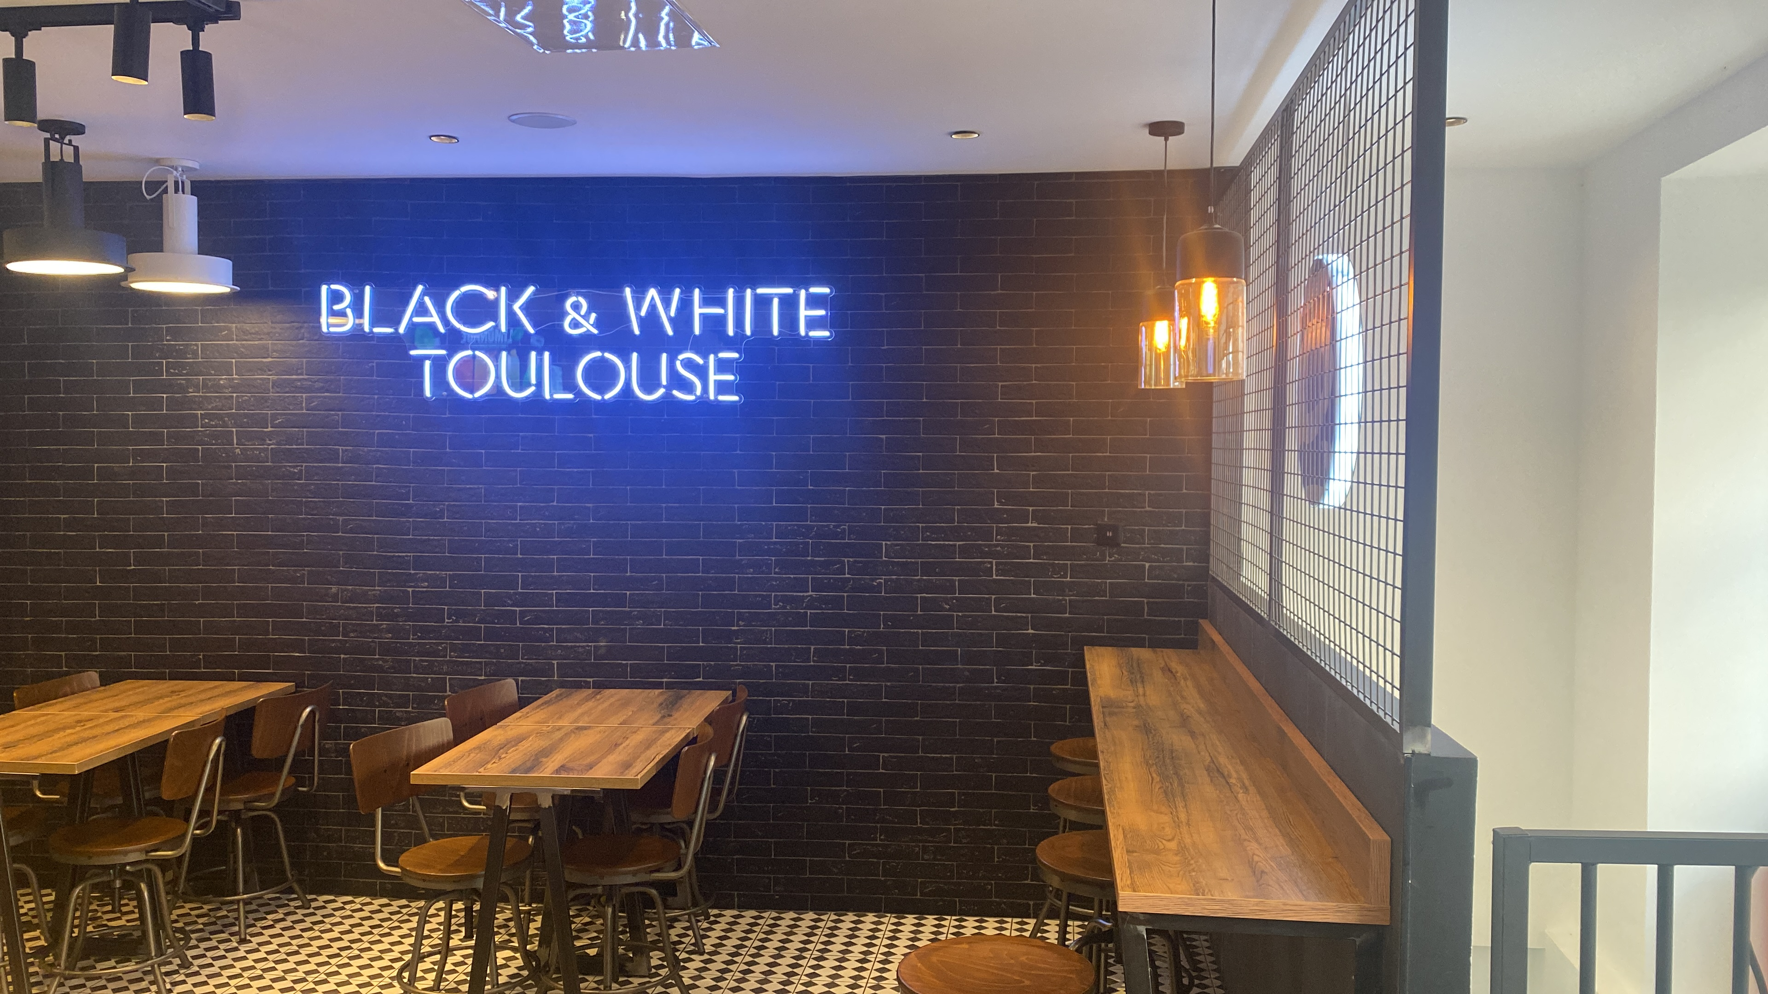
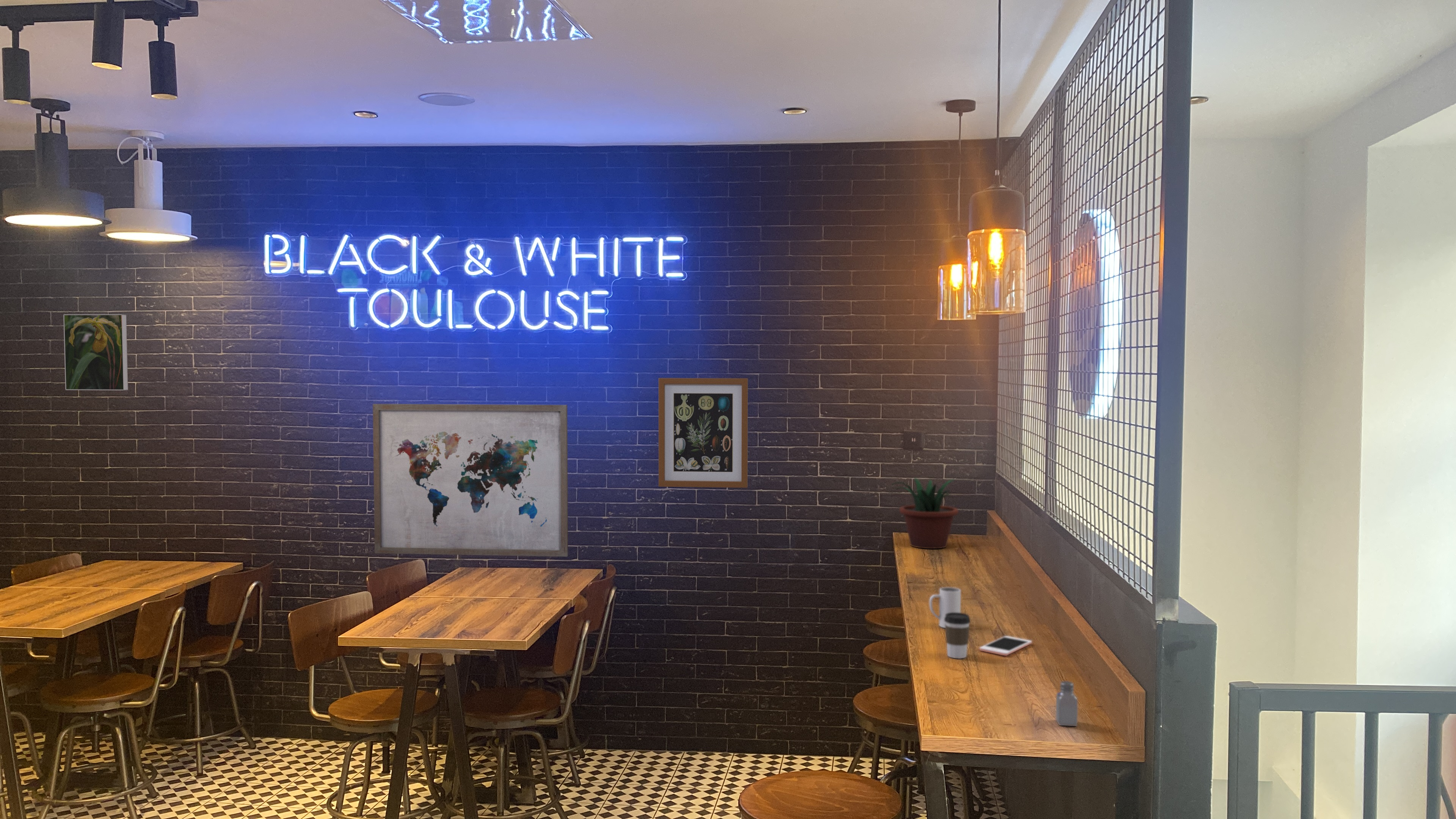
+ wall art (703, 433)
+ mug (945, 608)
+ wall art (470, 480)
+ potted plant (923, 513)
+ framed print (96, 352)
+ cell phone (1006, 645)
+ coffee cup (957, 635)
+ saltshaker (1067, 703)
